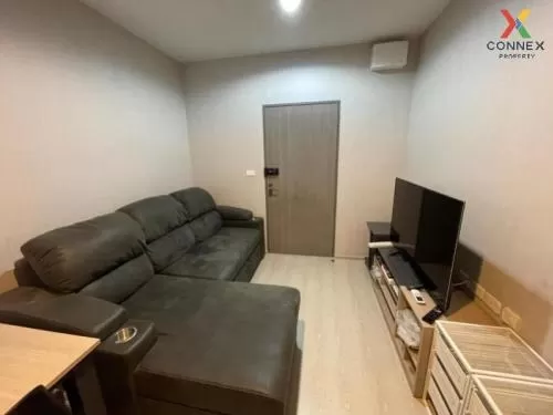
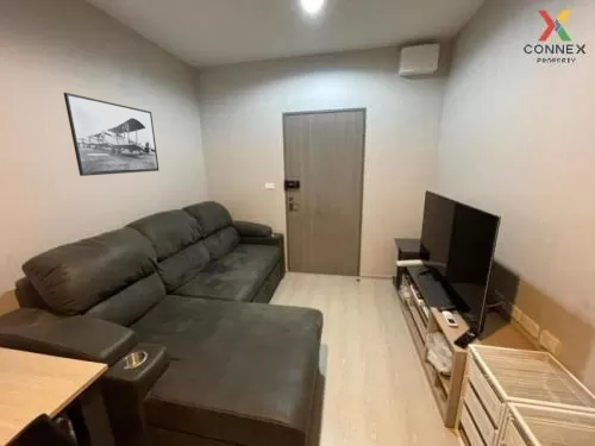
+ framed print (120, 139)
